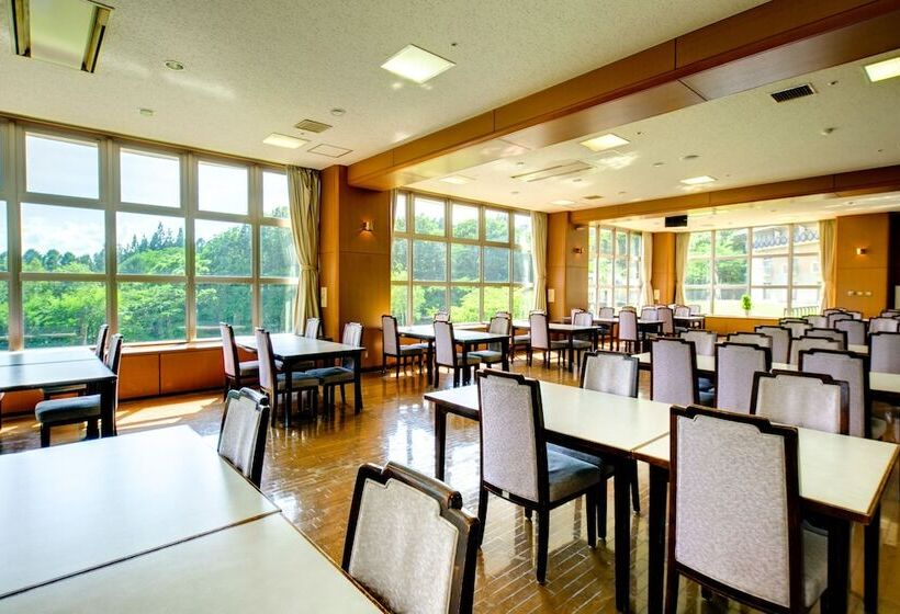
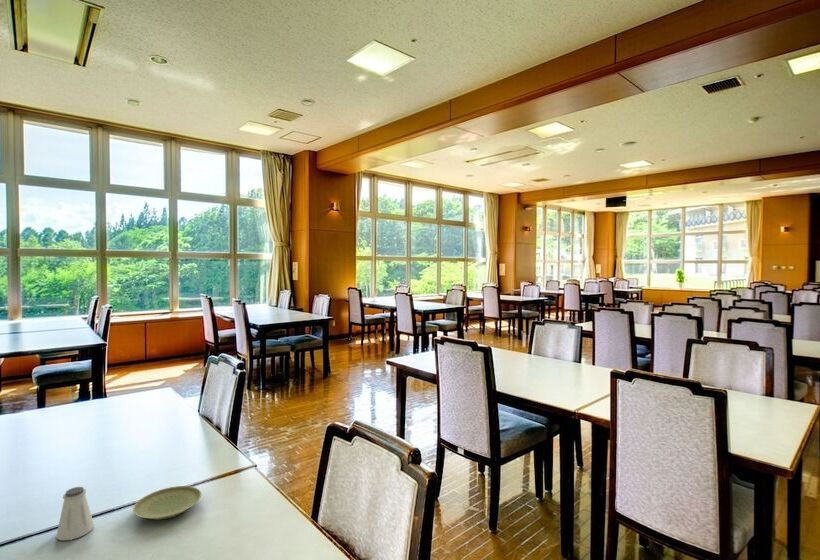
+ plate (168, 504)
+ saltshaker (75, 510)
